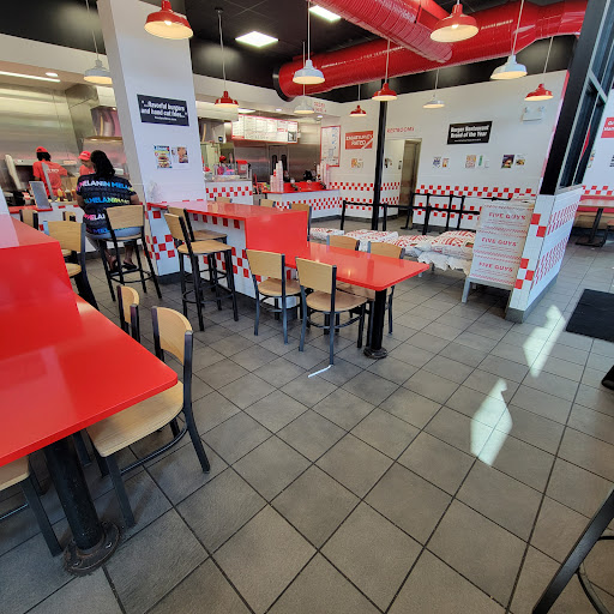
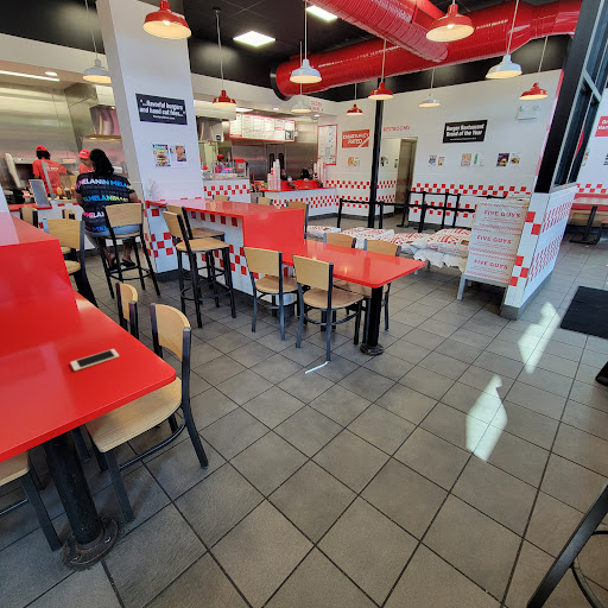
+ cell phone (95, 359)
